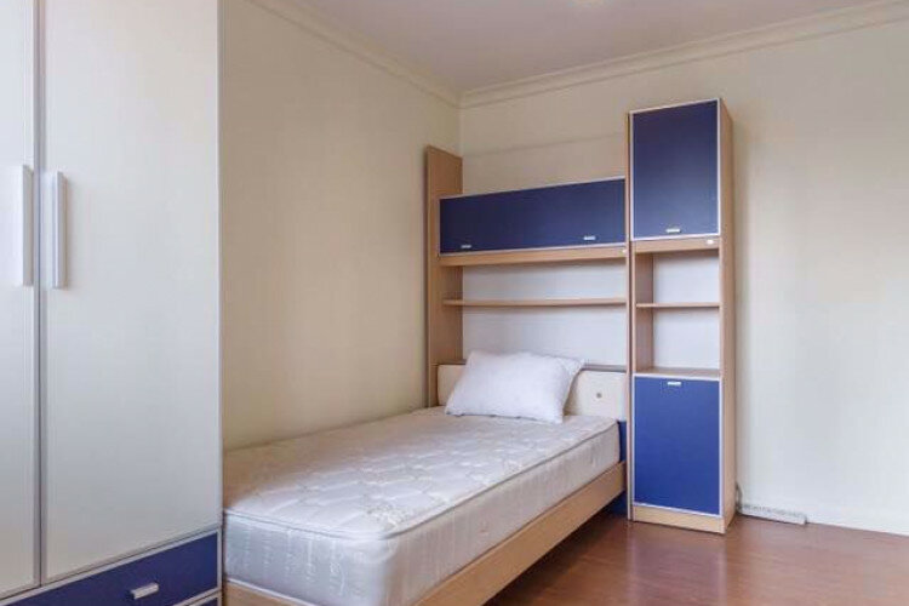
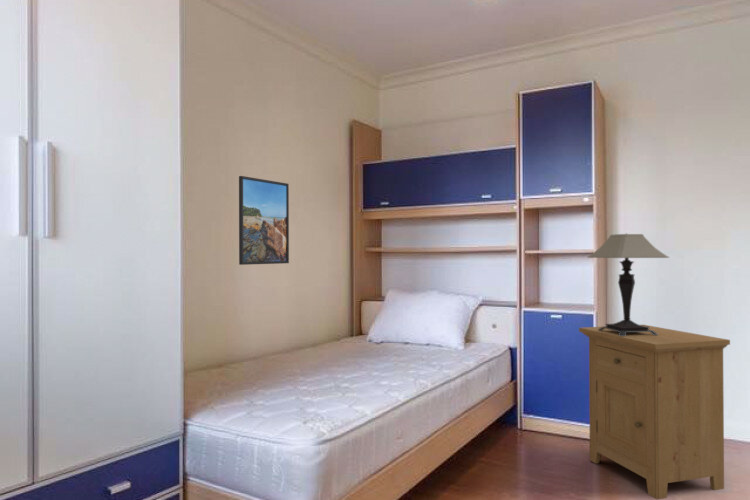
+ nightstand (649, 403)
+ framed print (265, 222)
+ table lamp (626, 282)
